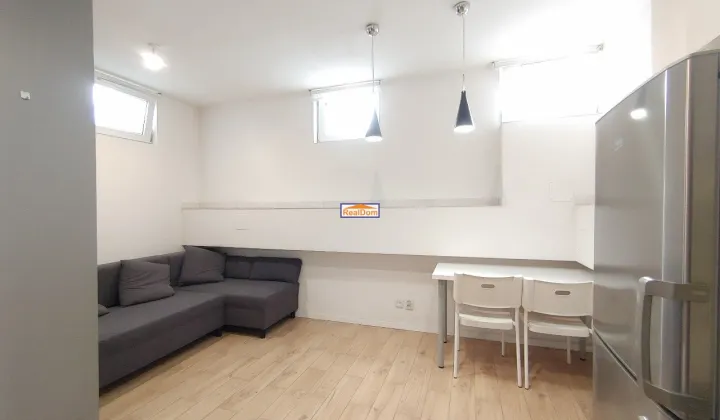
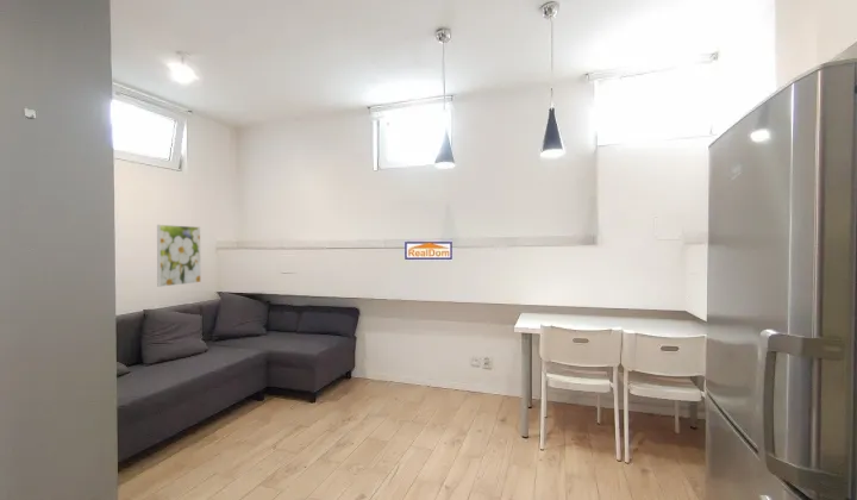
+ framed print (180, 255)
